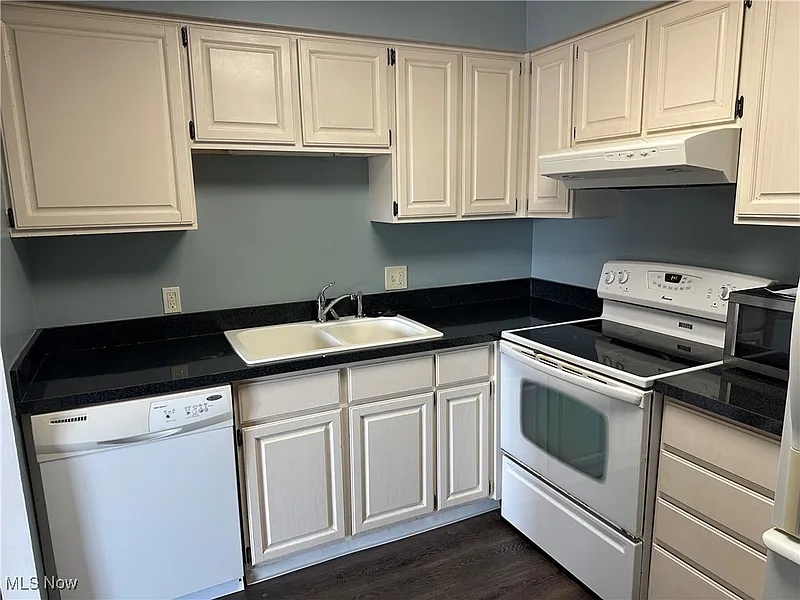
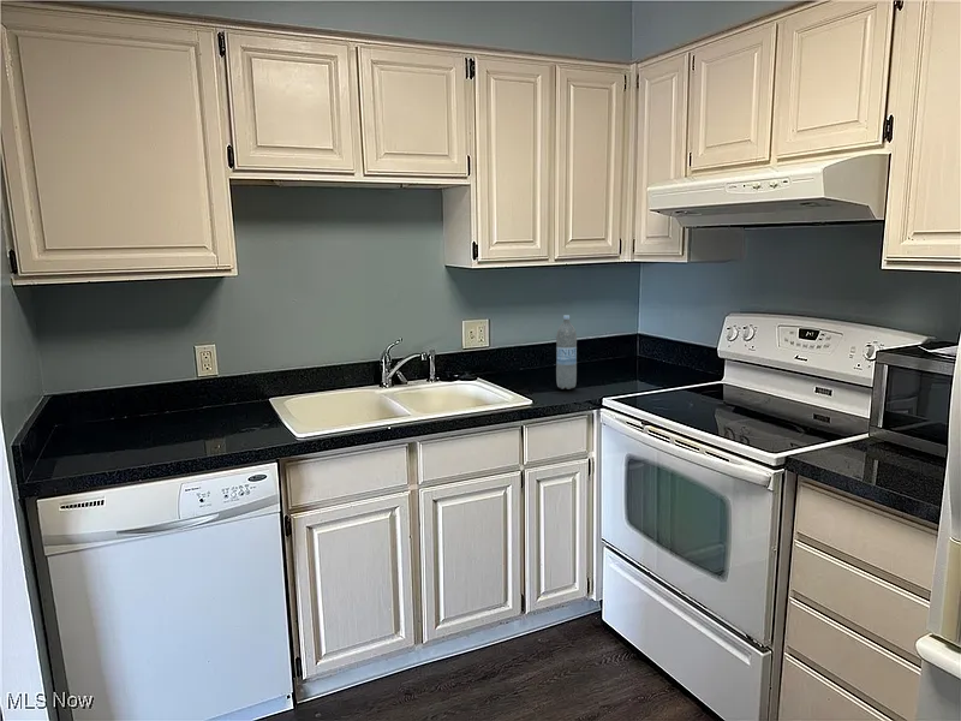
+ water bottle (566, 352)
